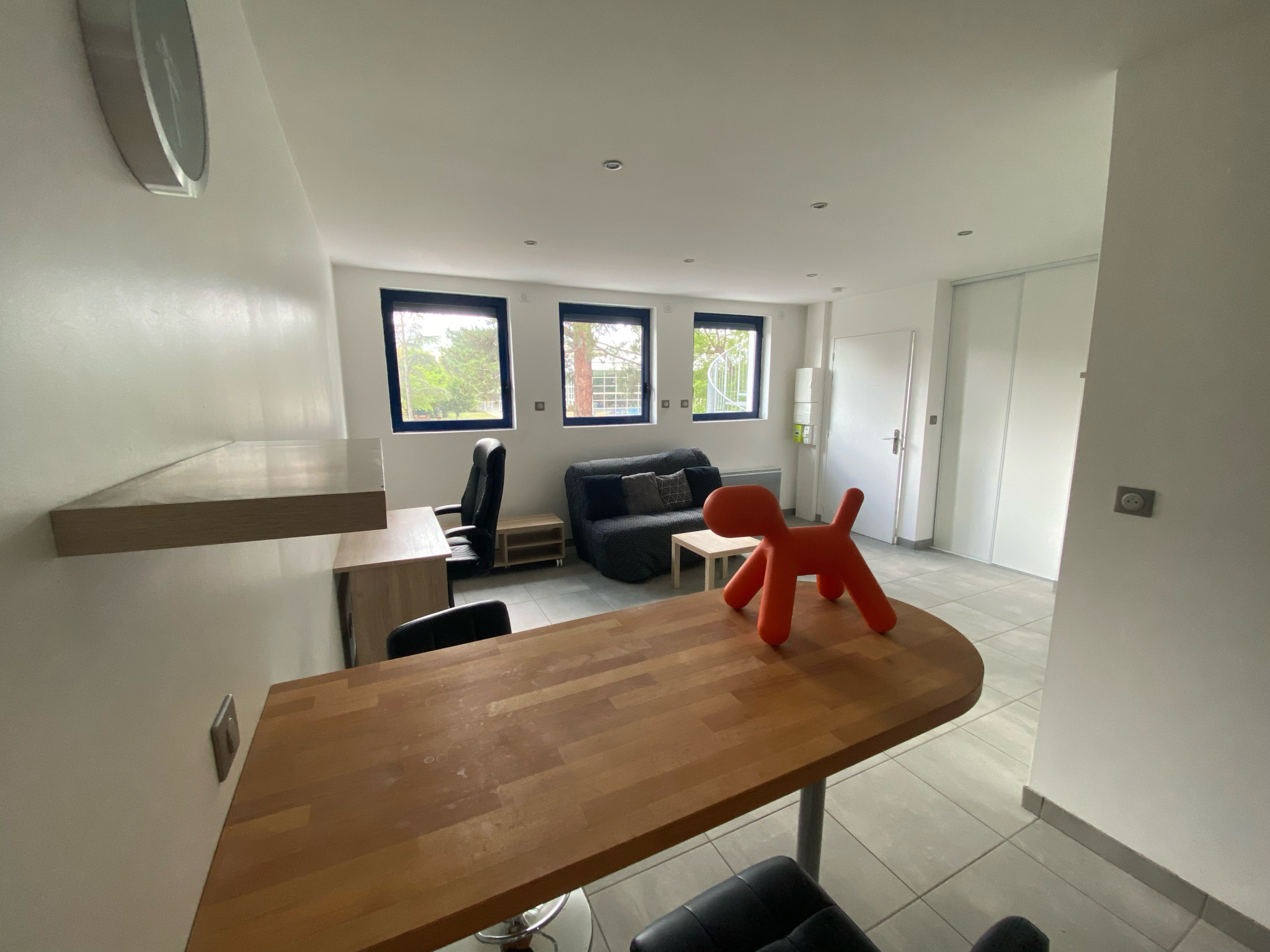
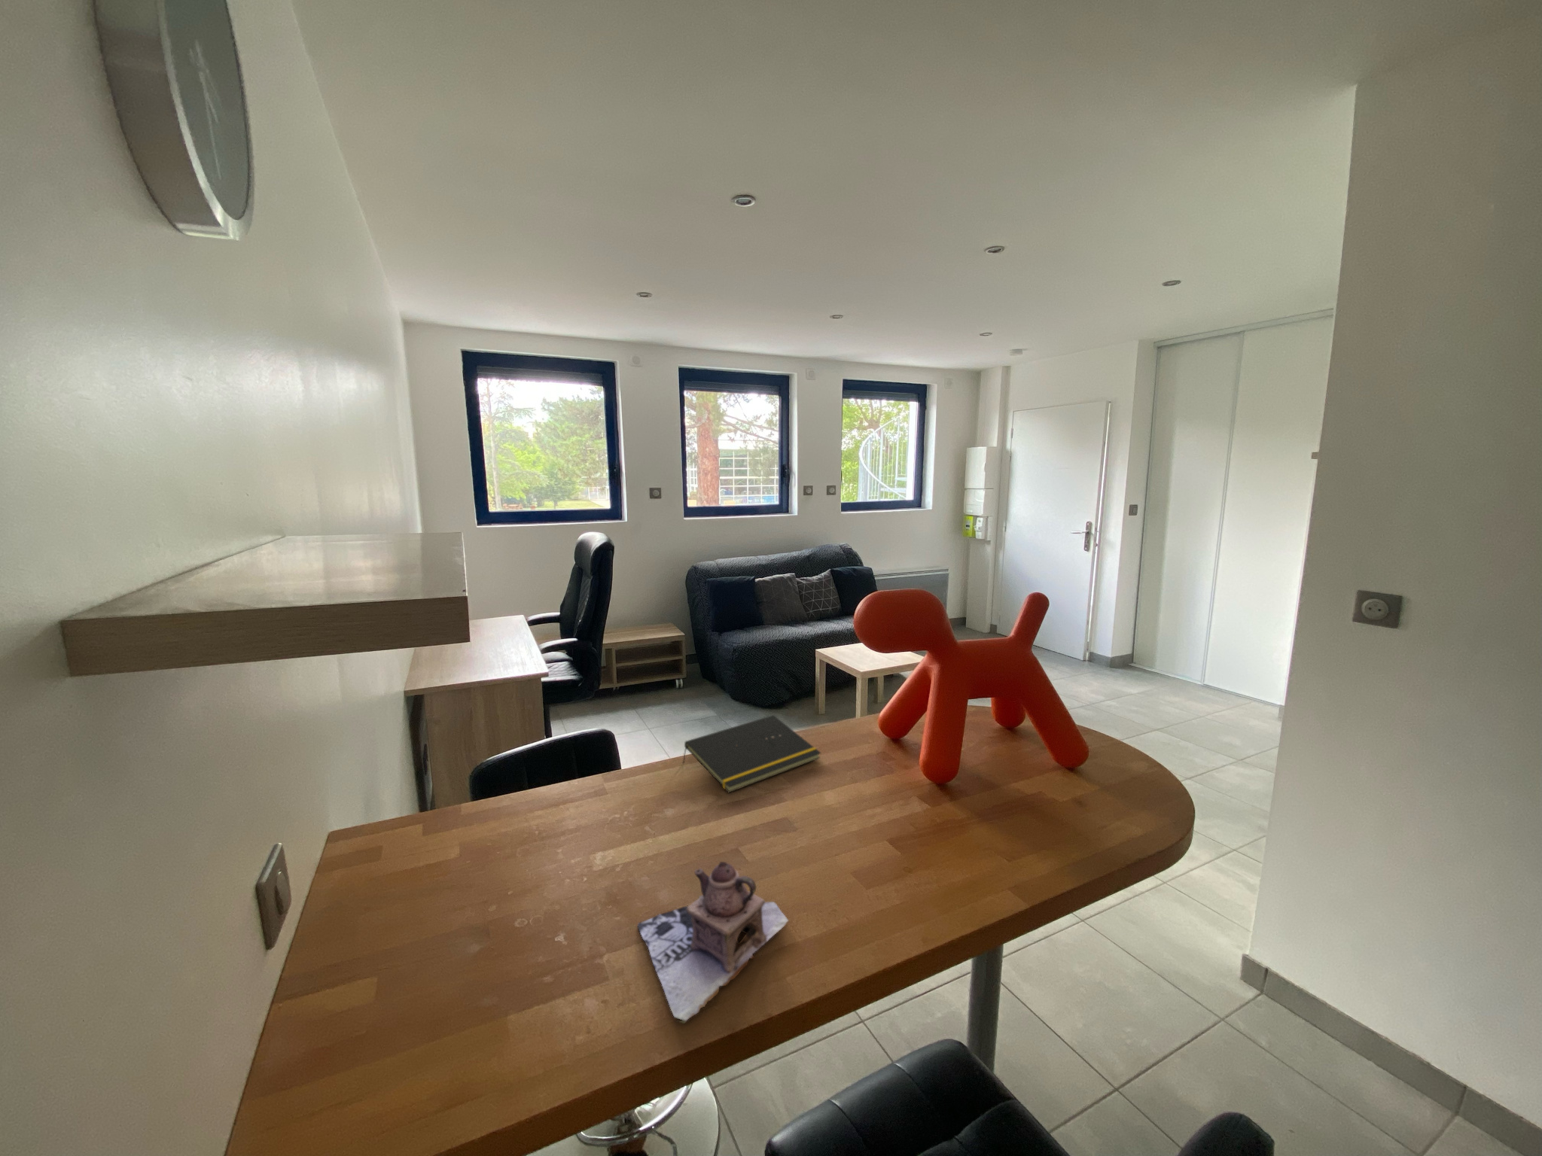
+ notepad (753, 749)
+ teapot (721, 902)
